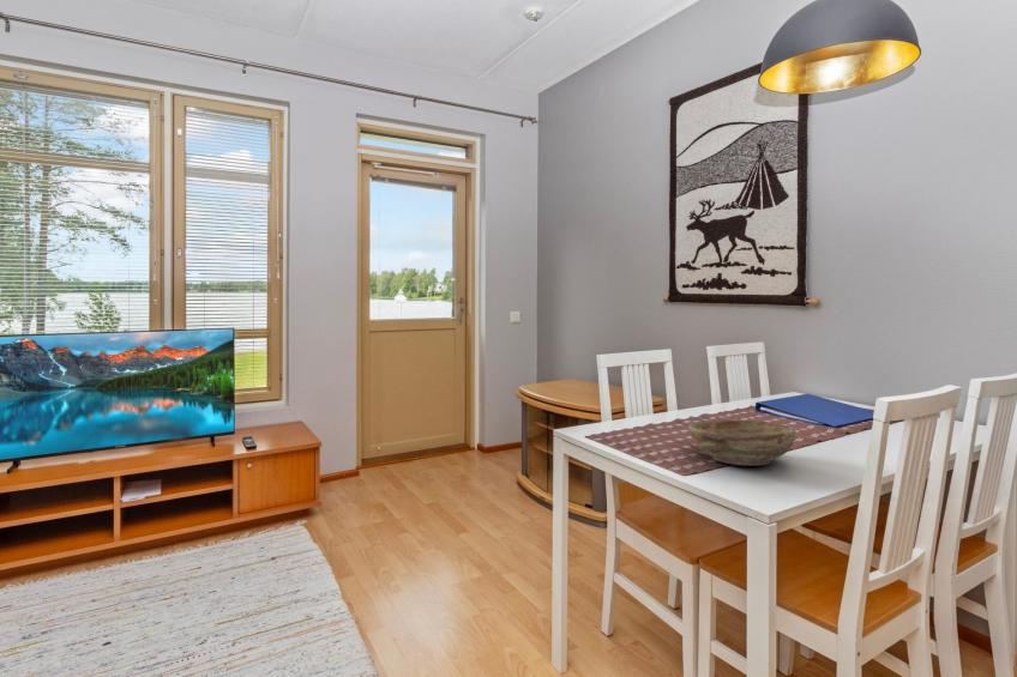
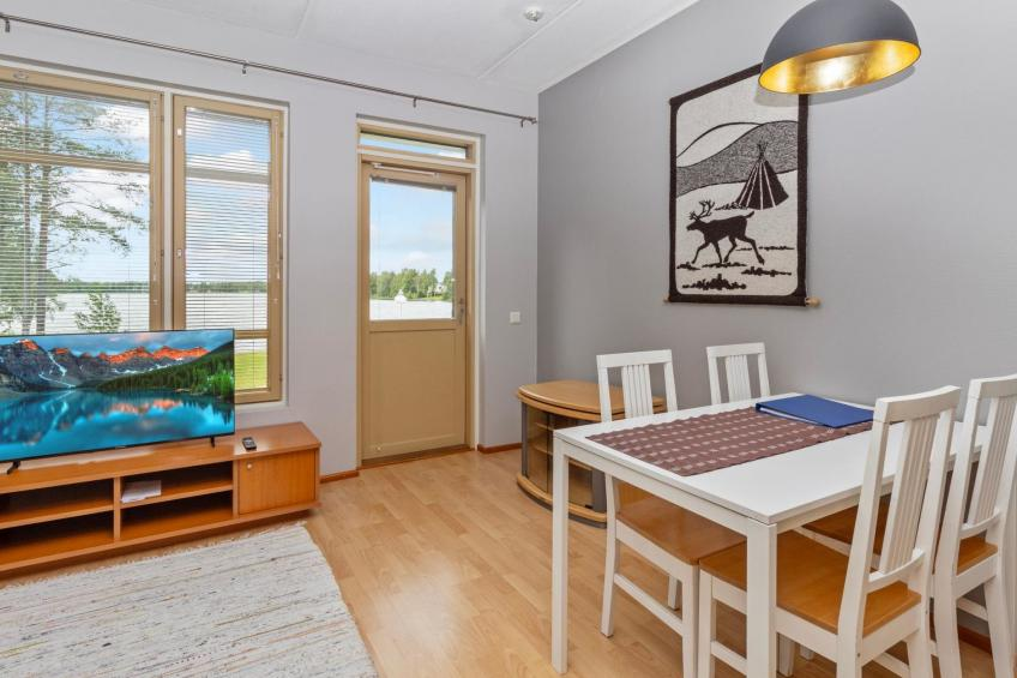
- bowl (740, 442)
